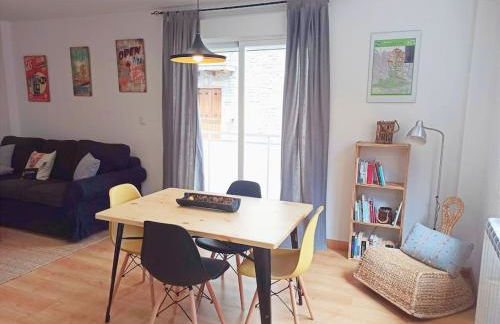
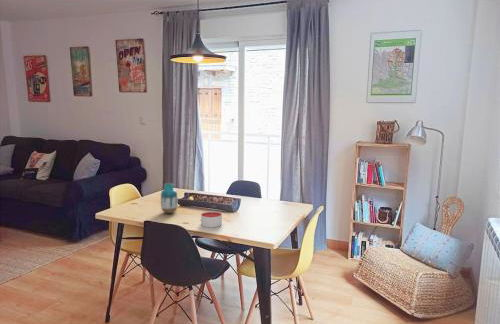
+ vase (169, 198)
+ candle (211, 218)
